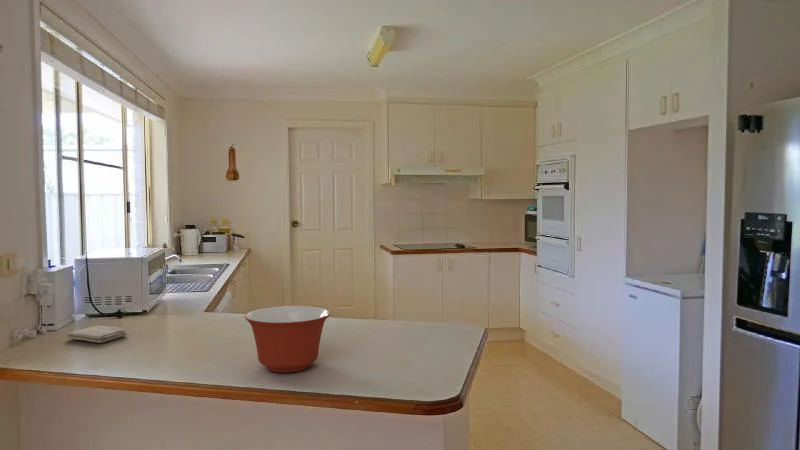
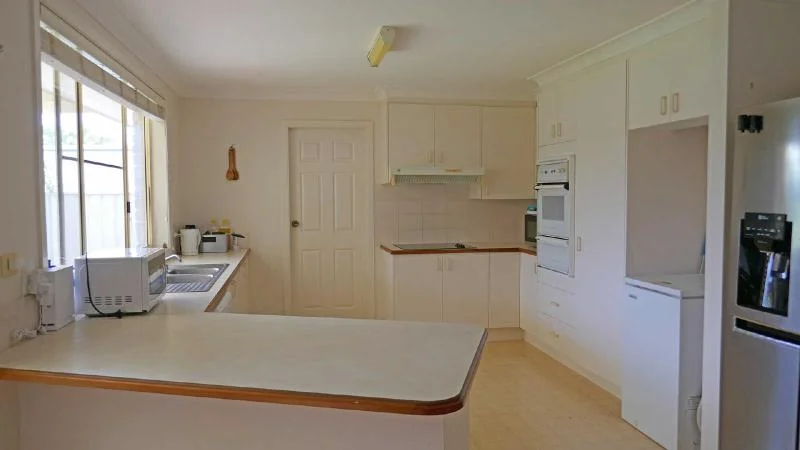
- washcloth (97, 333)
- mixing bowl (288, 339)
